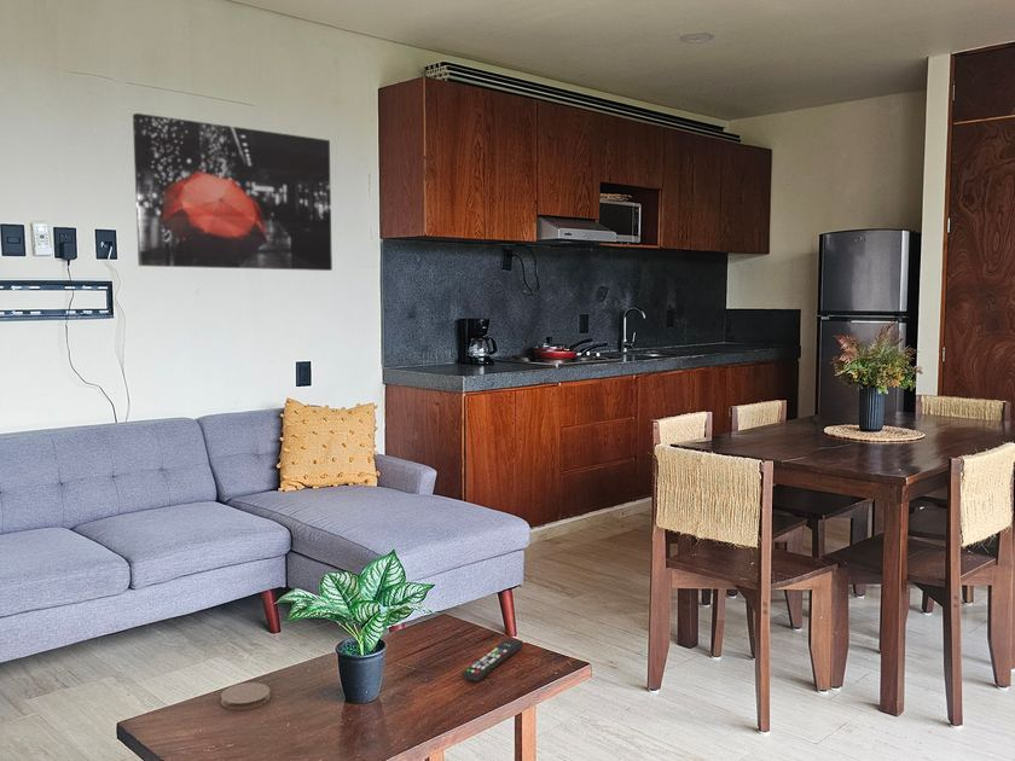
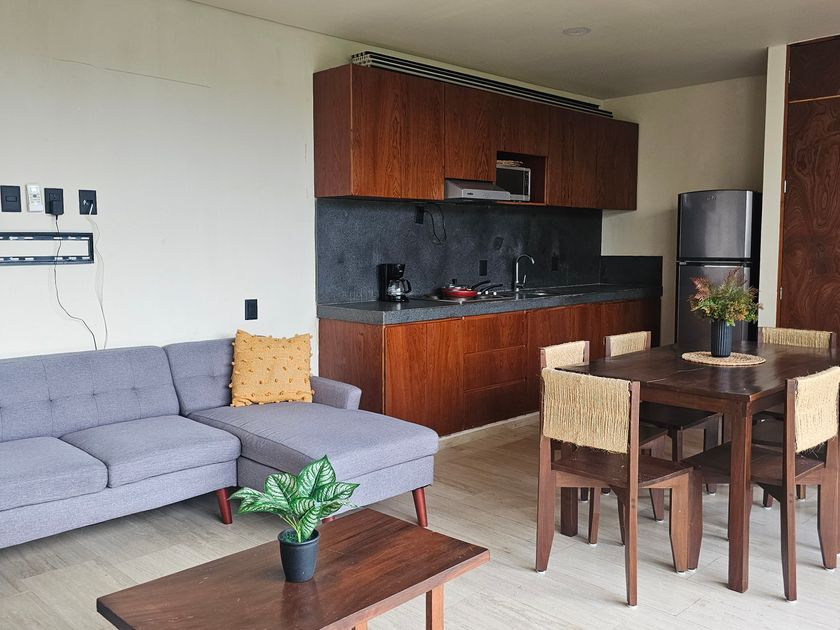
- coaster (245, 696)
- remote control (493, 658)
- wall art (240, 198)
